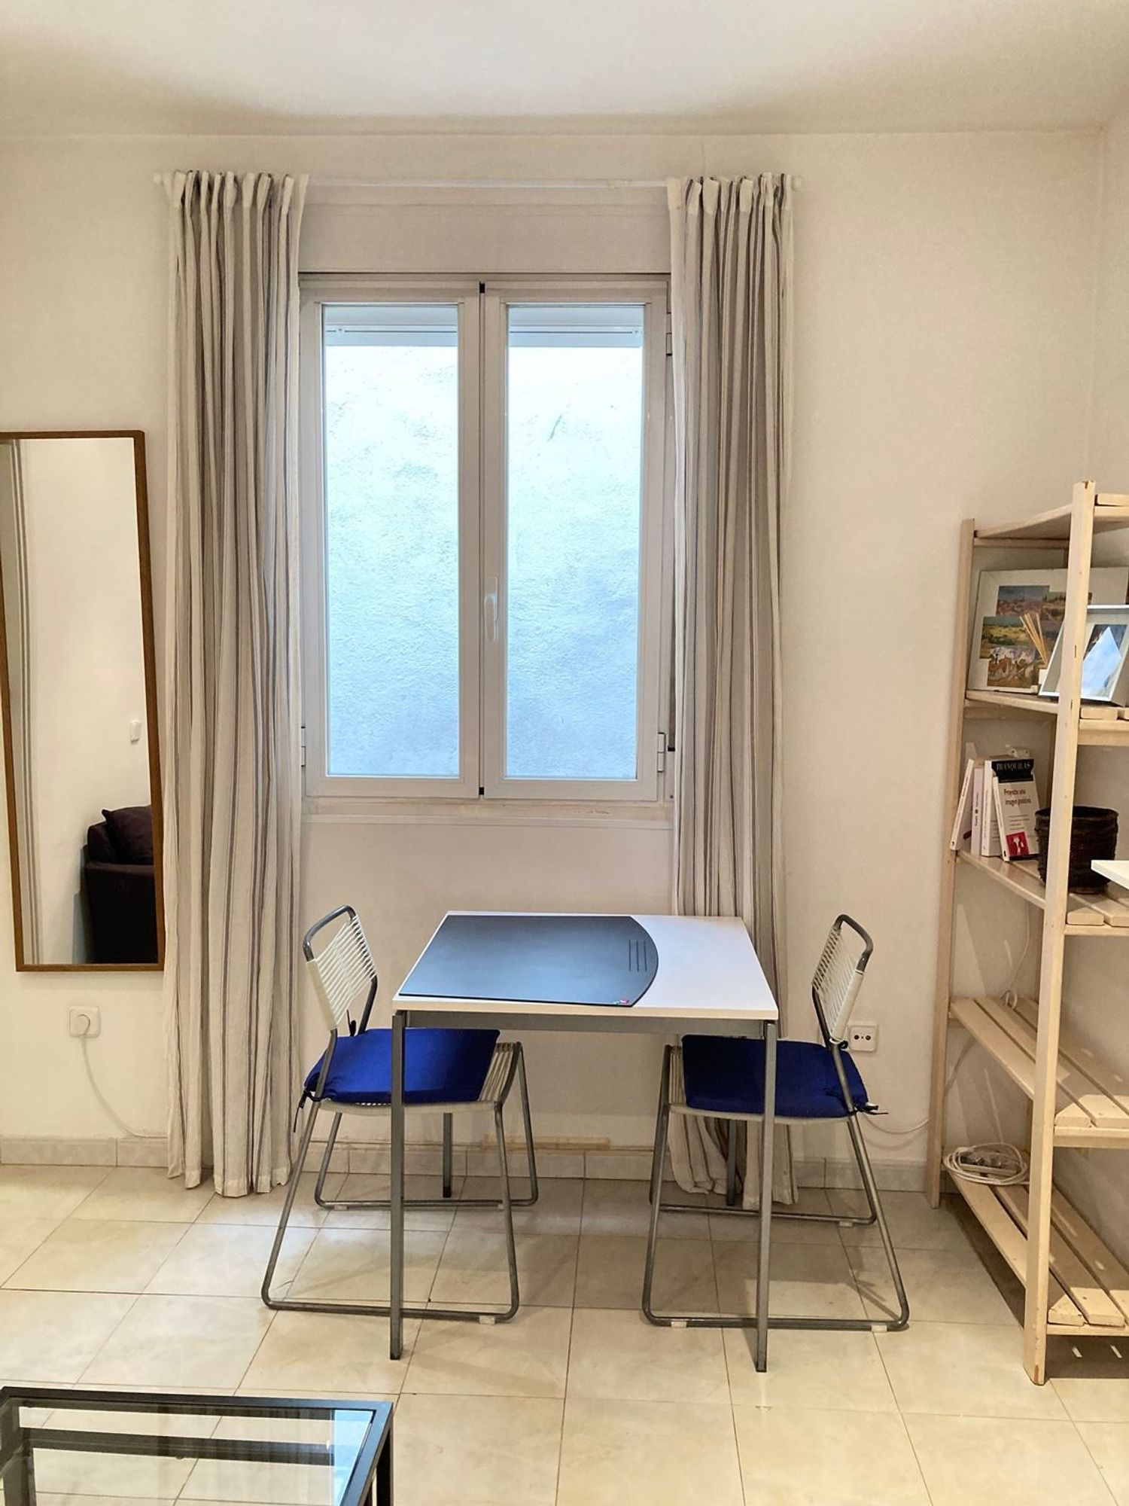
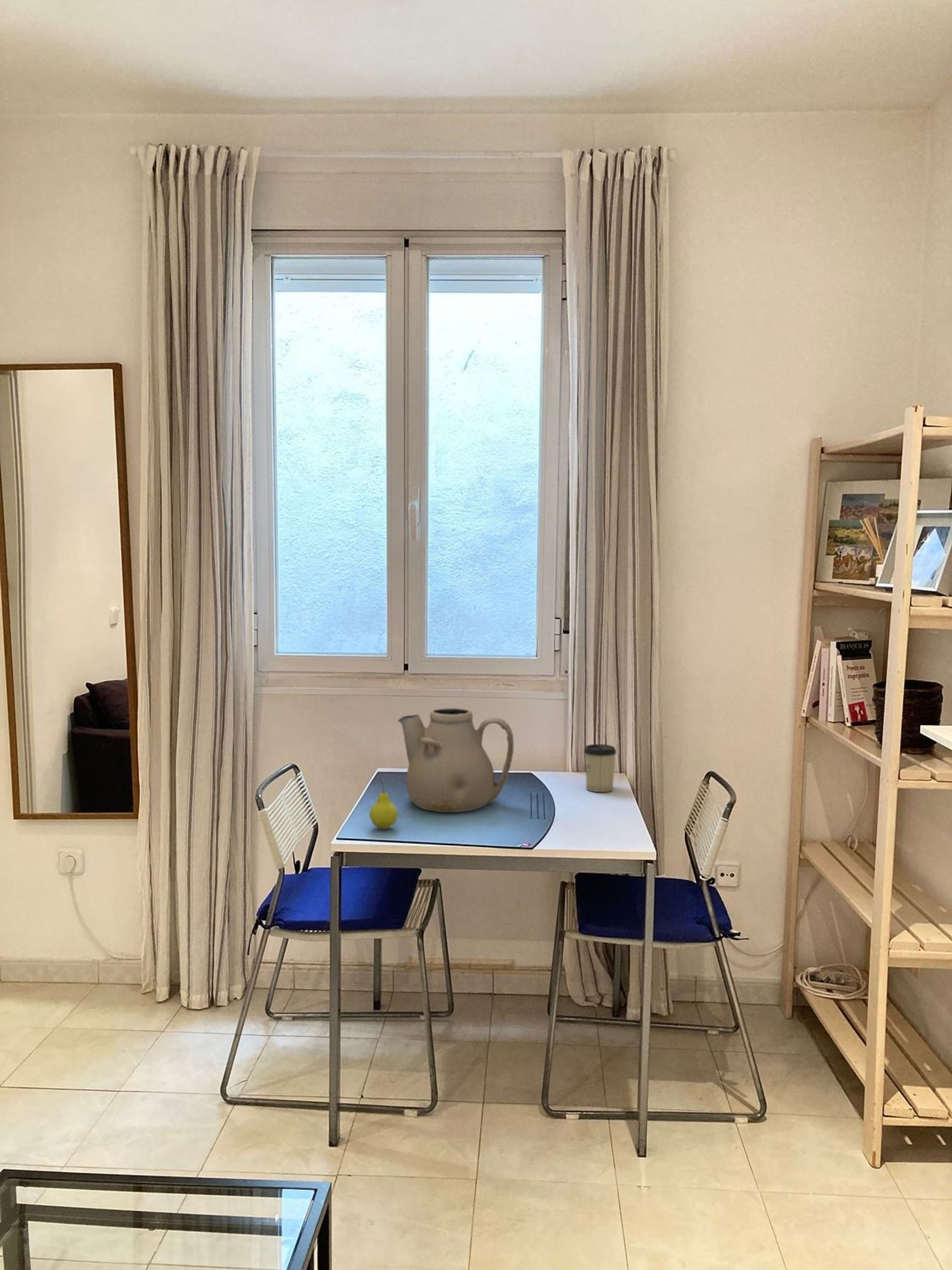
+ cup (600, 768)
+ fruit (383, 805)
+ teapot (454, 756)
